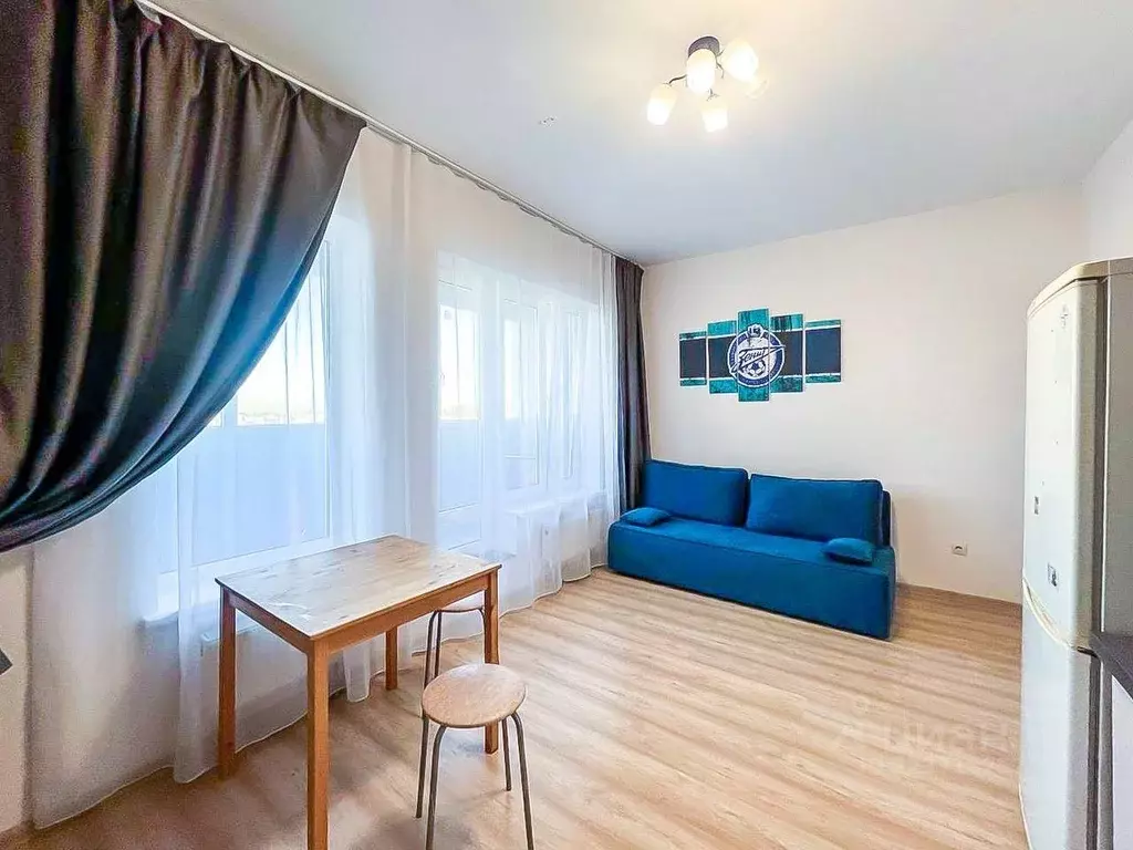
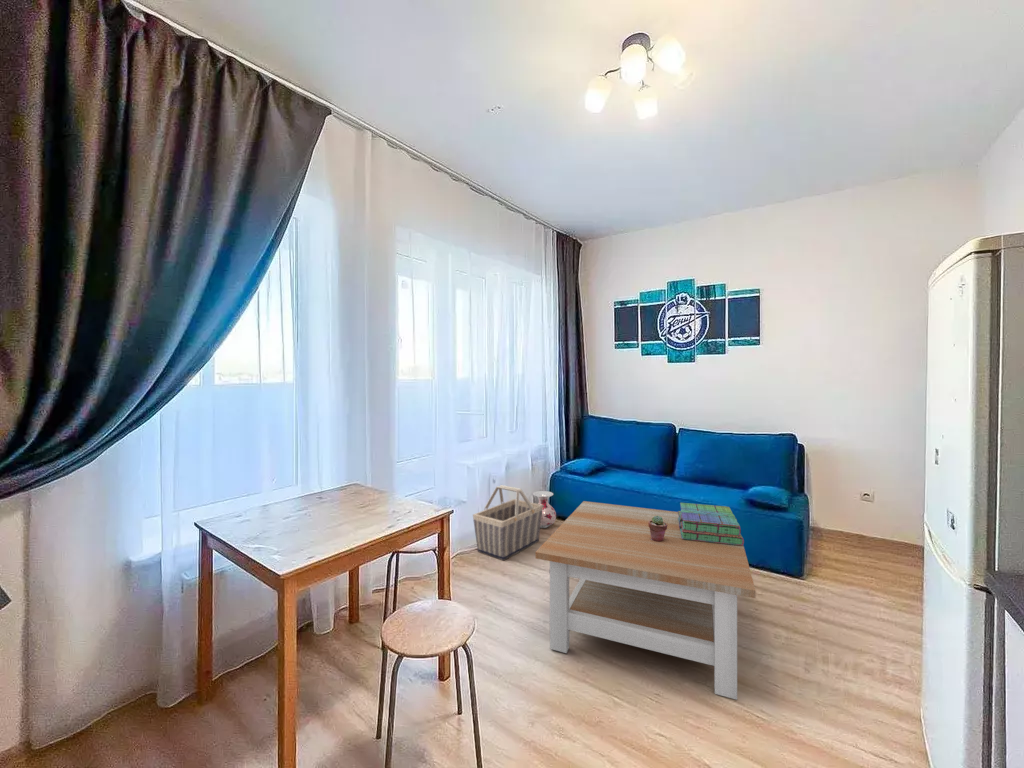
+ coffee table (646, 577)
+ potted succulent (657, 527)
+ basket (509, 517)
+ stack of books (707, 521)
+ vase (543, 509)
